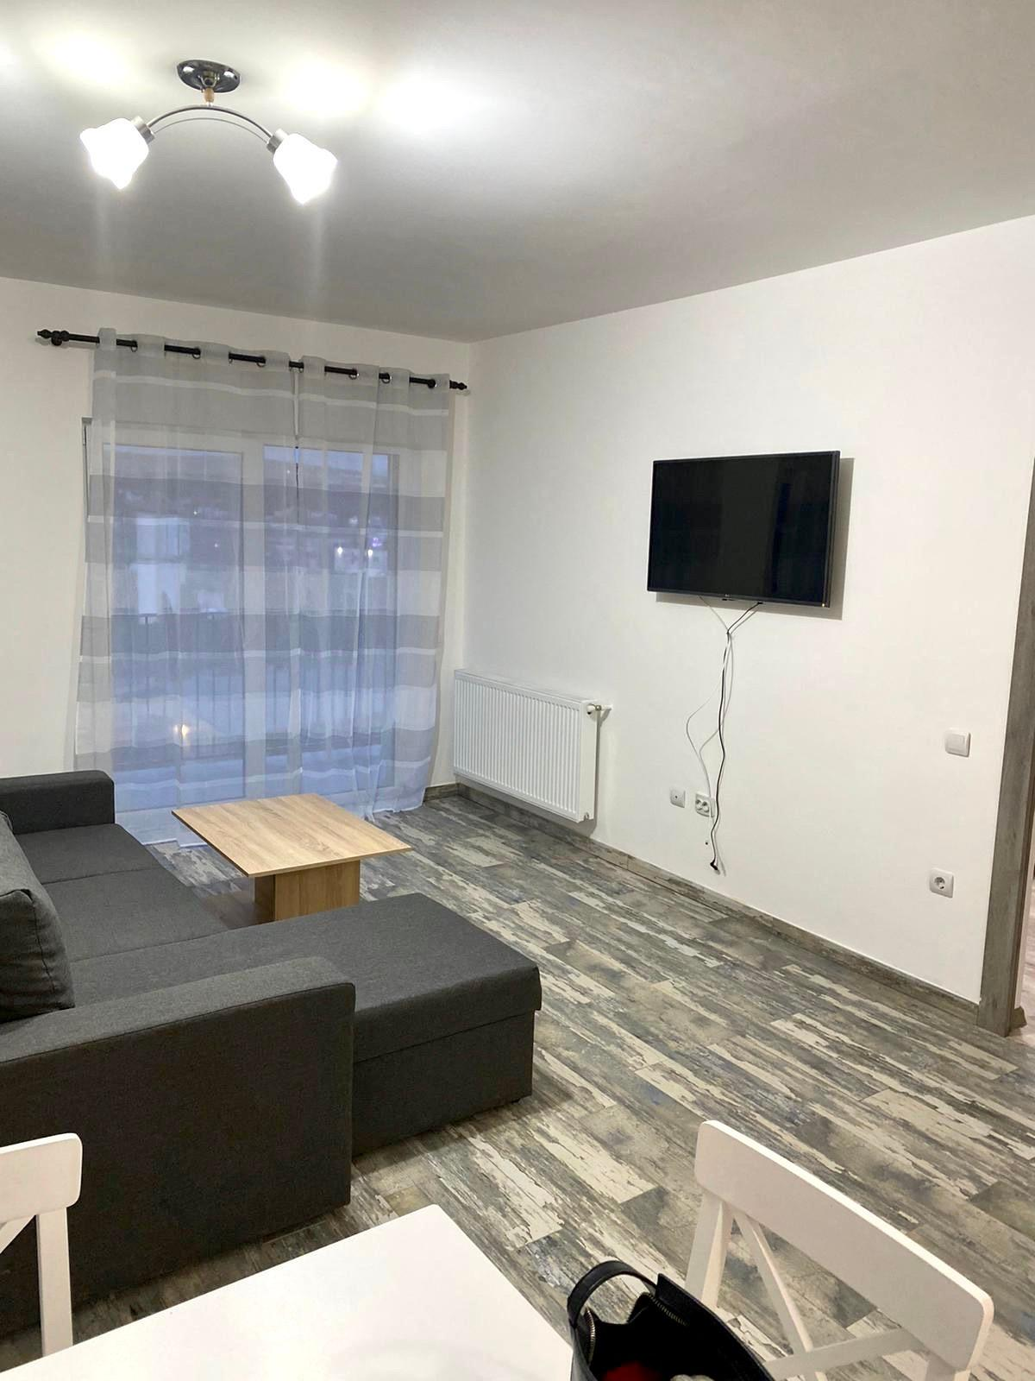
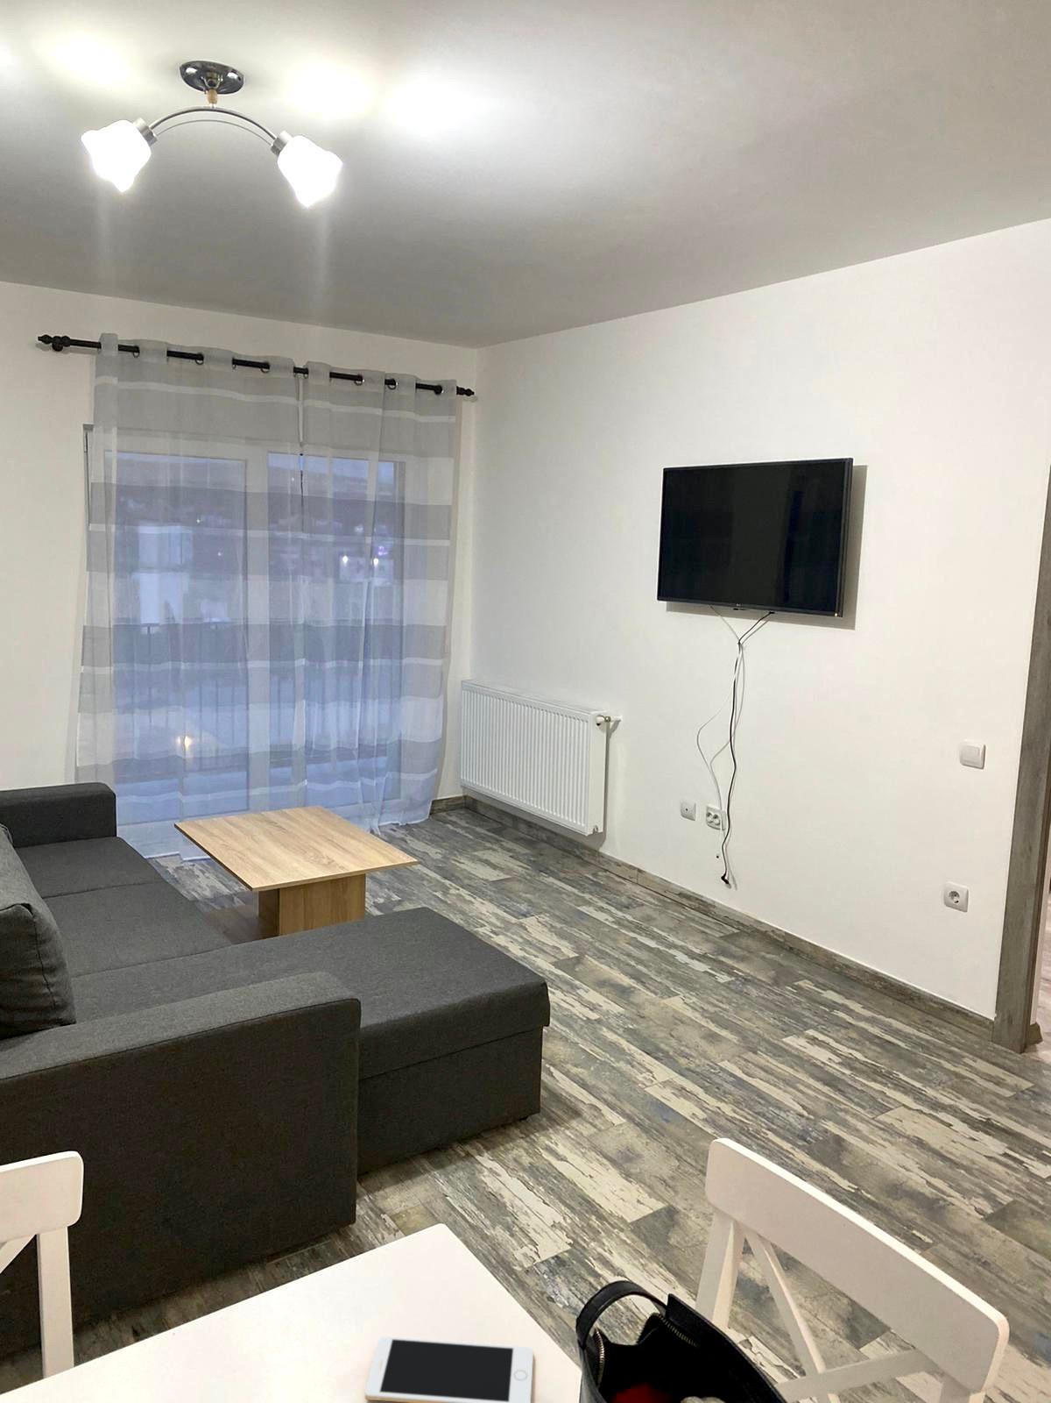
+ cell phone (452, 1372)
